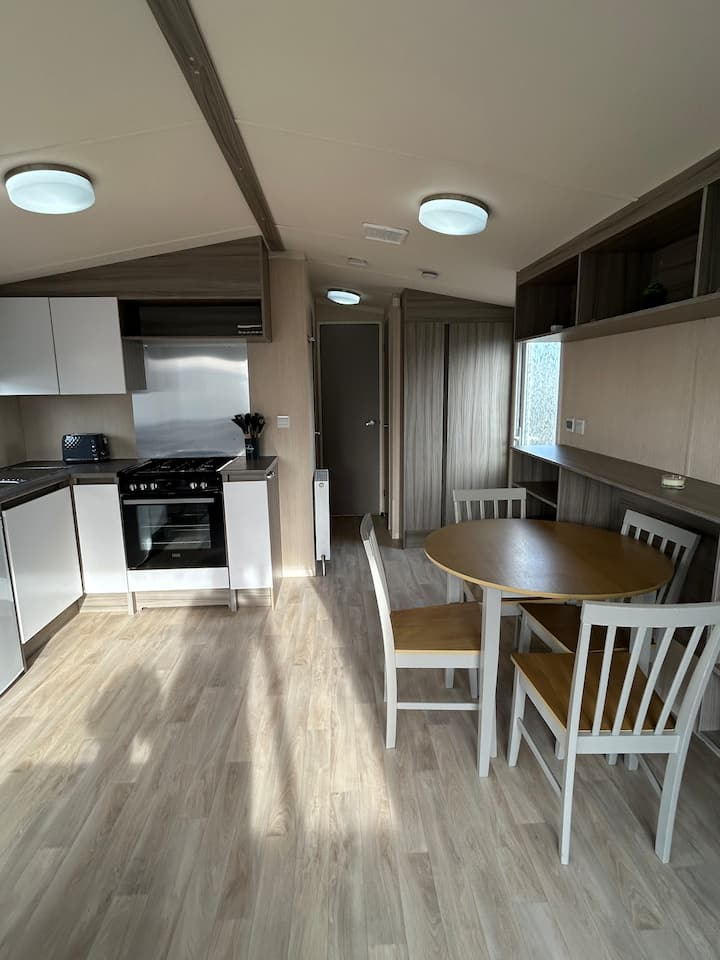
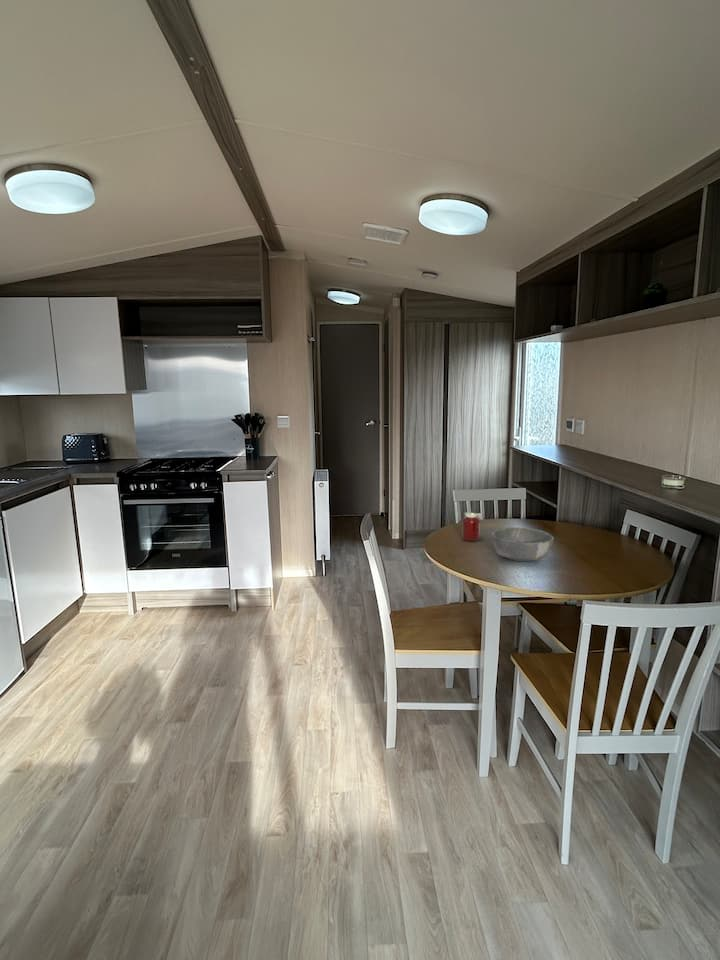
+ jar (471, 525)
+ bowl (522, 546)
